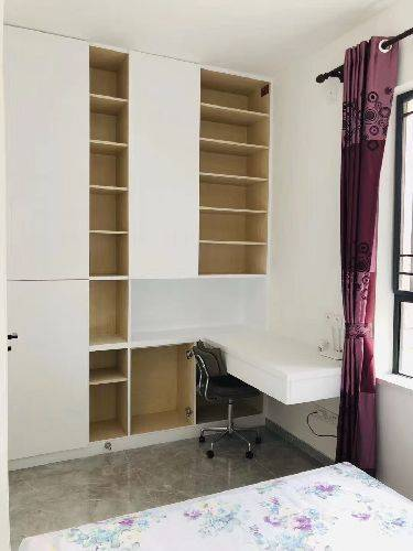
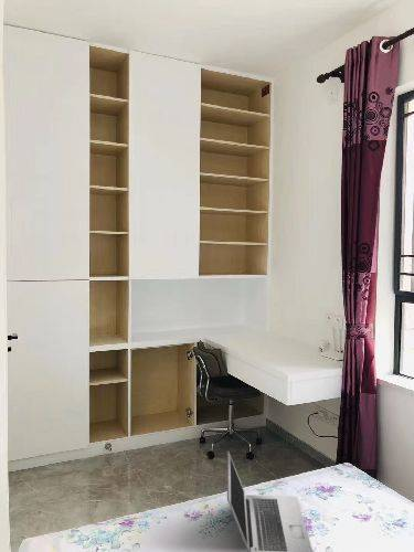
+ laptop (265, 499)
